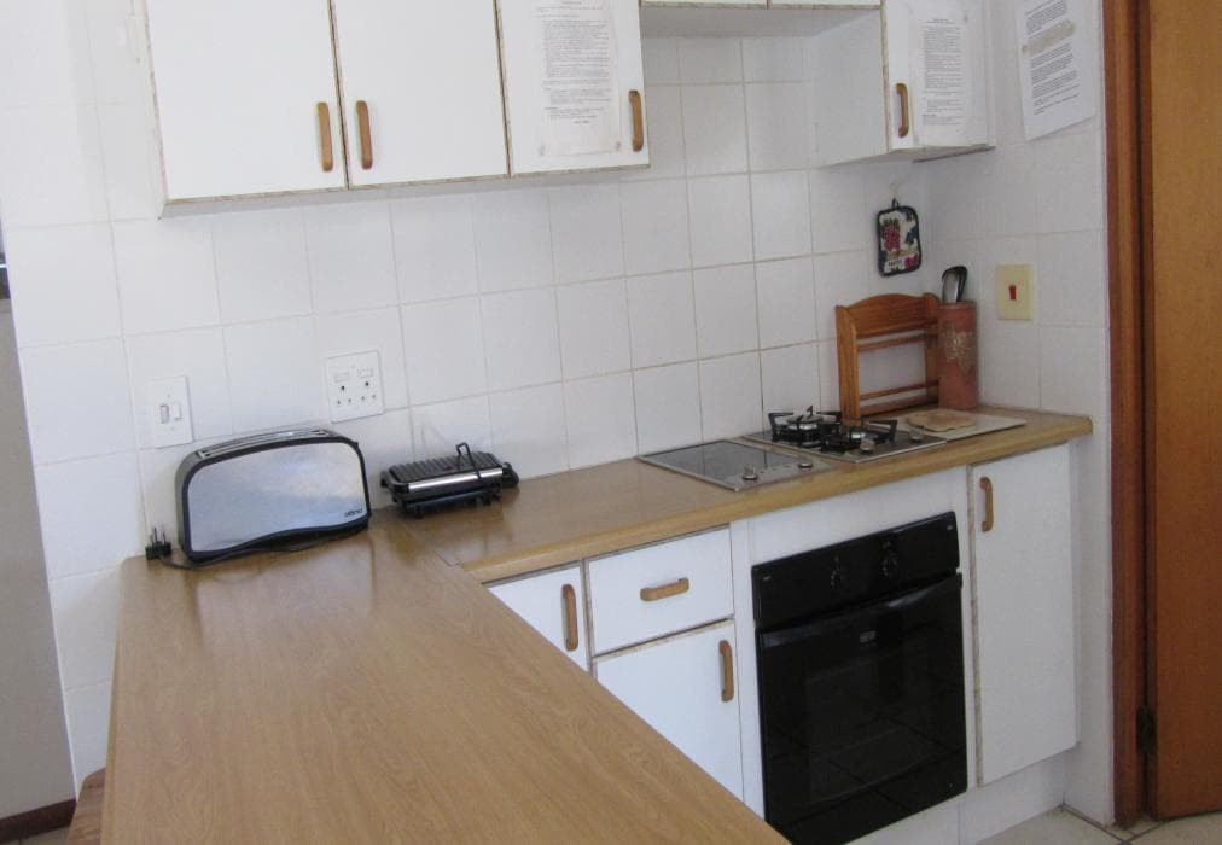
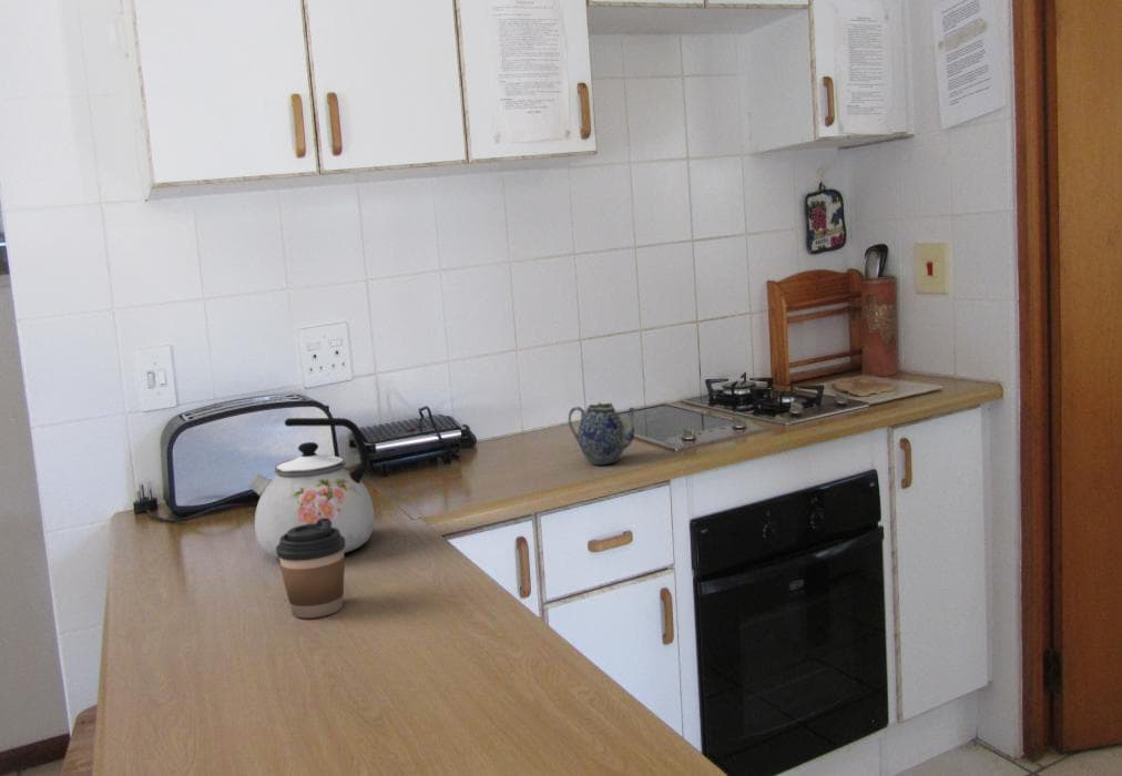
+ coffee cup (313, 565)
+ kettle (310, 484)
+ teapot (603, 431)
